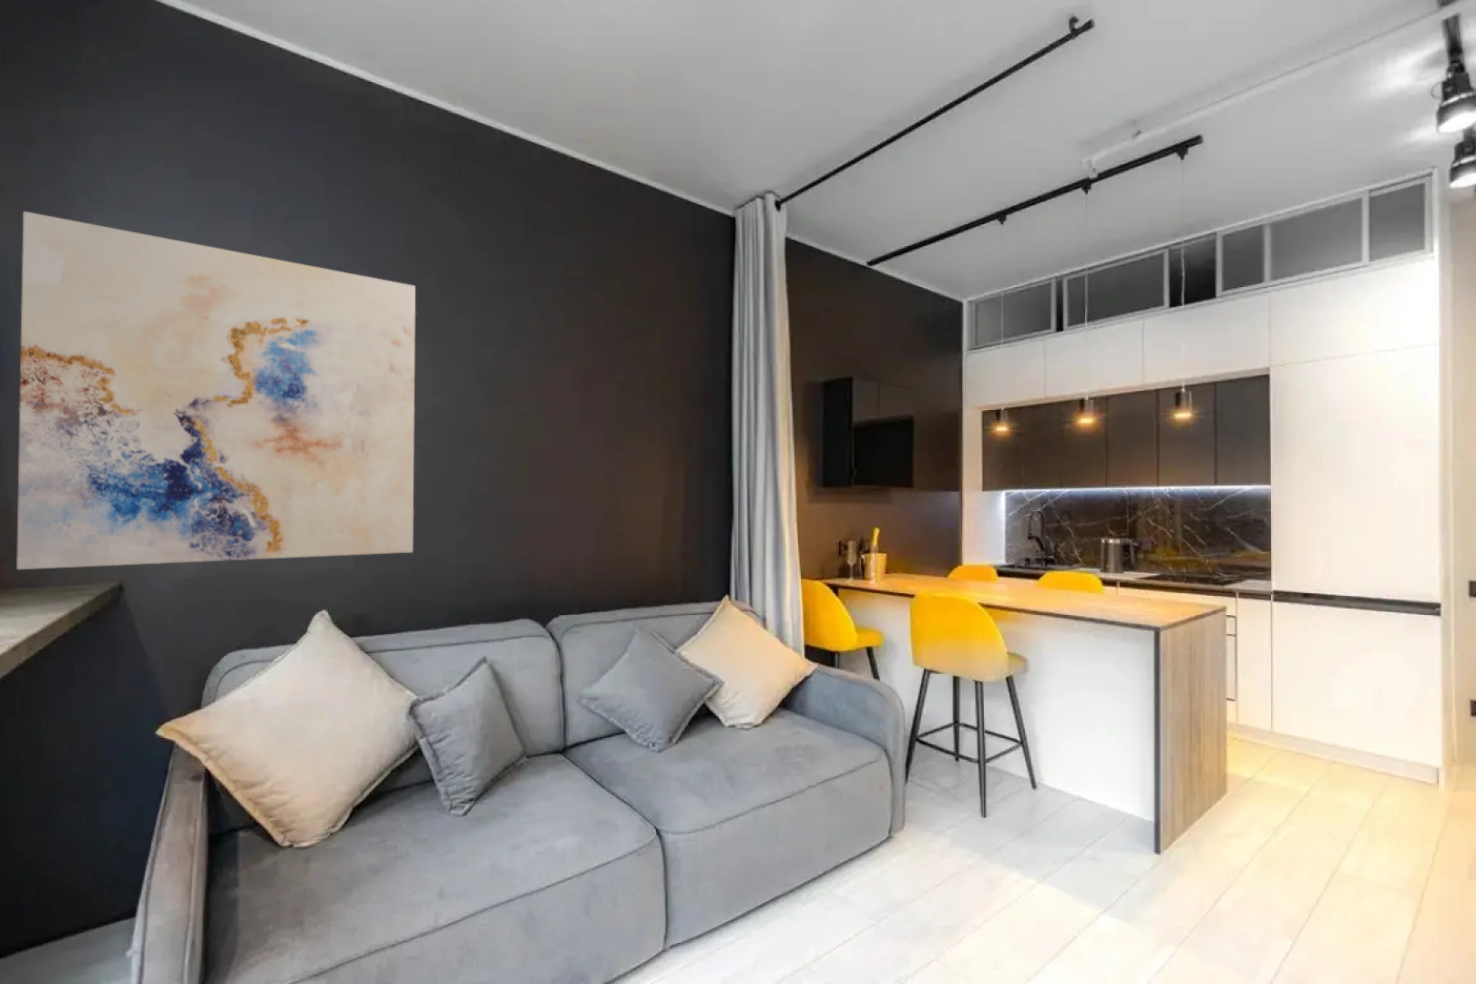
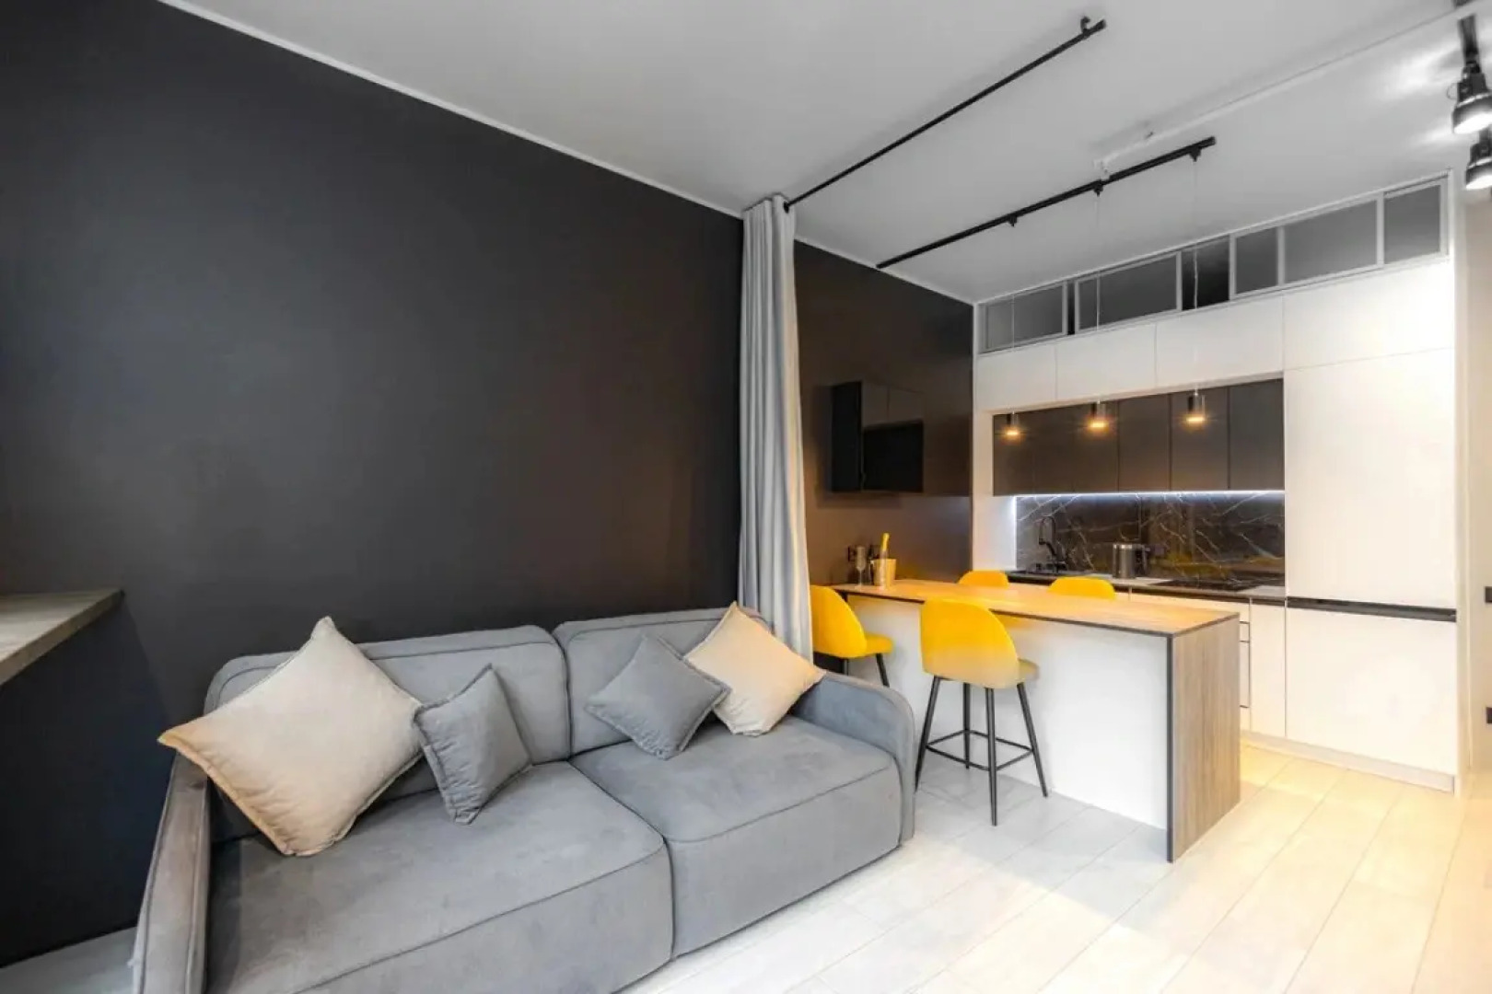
- wall art (245, 407)
